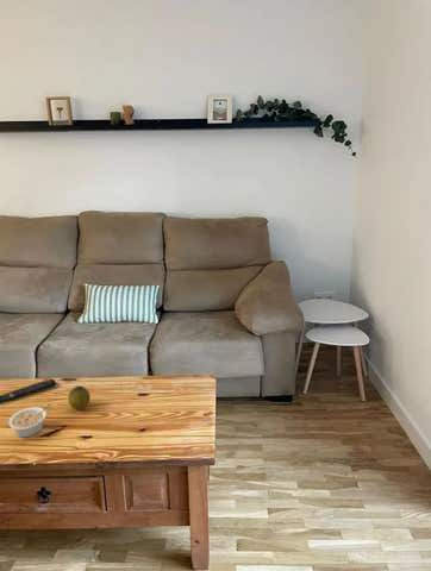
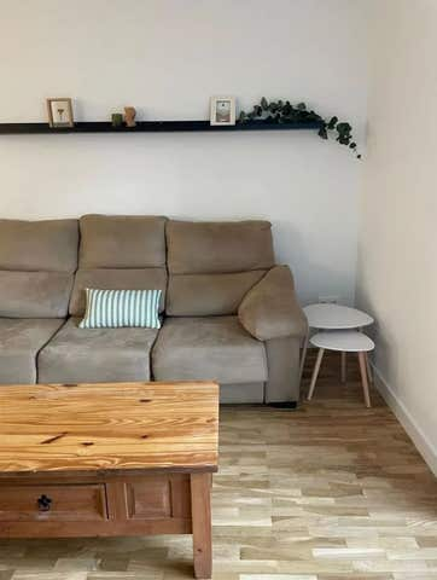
- remote control (26, 391)
- legume (29, 421)
- fruit (79, 397)
